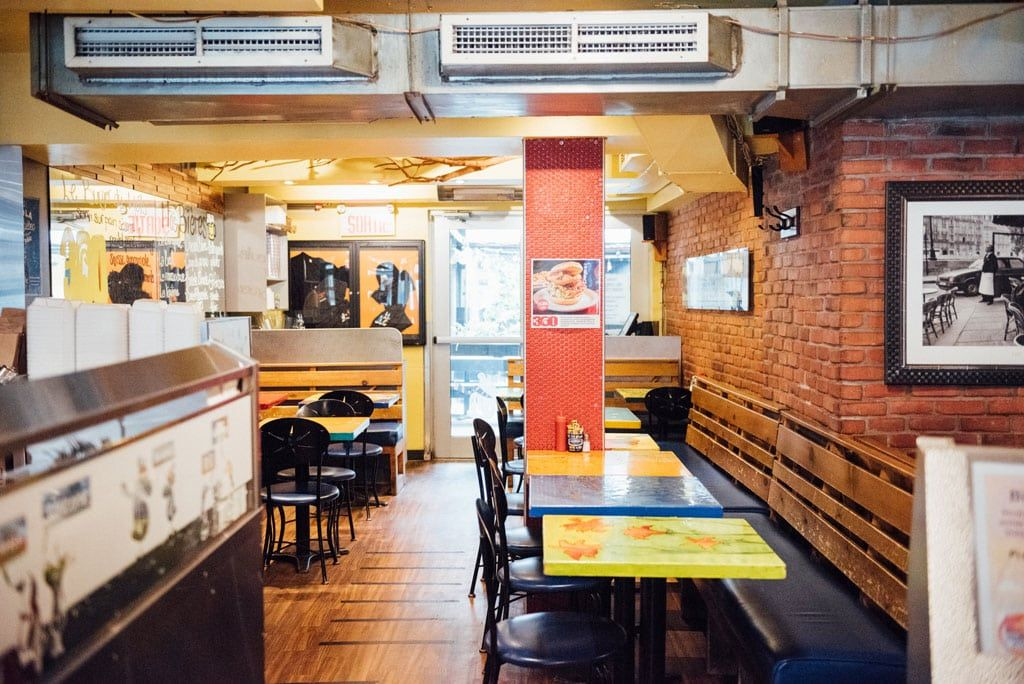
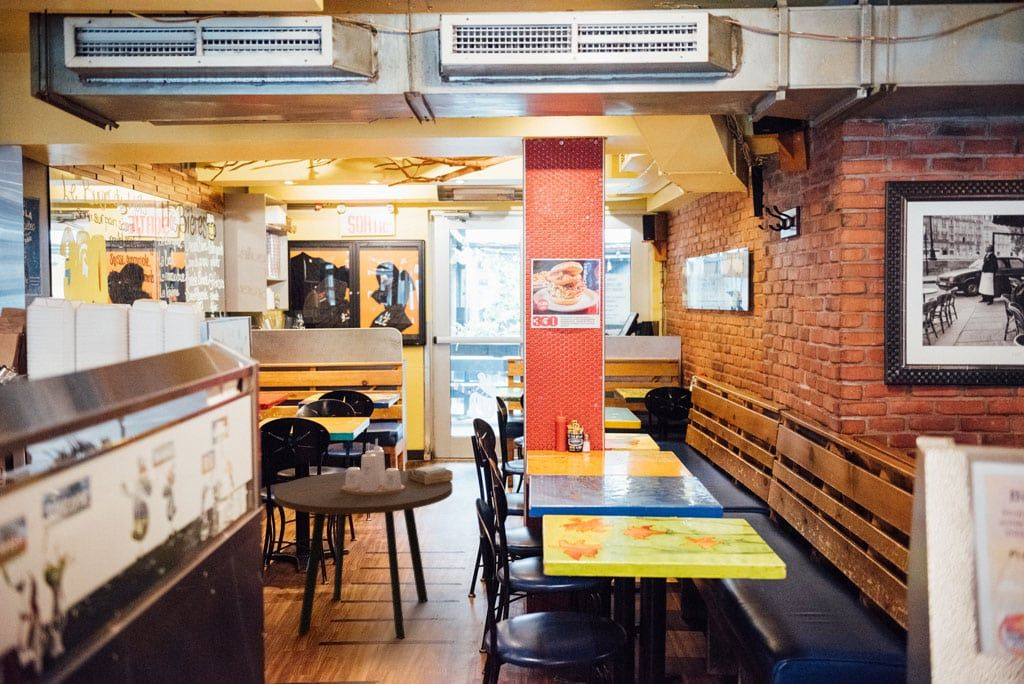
+ condiment set (372, 464)
+ dining table (343, 551)
+ napkin holder (430, 473)
